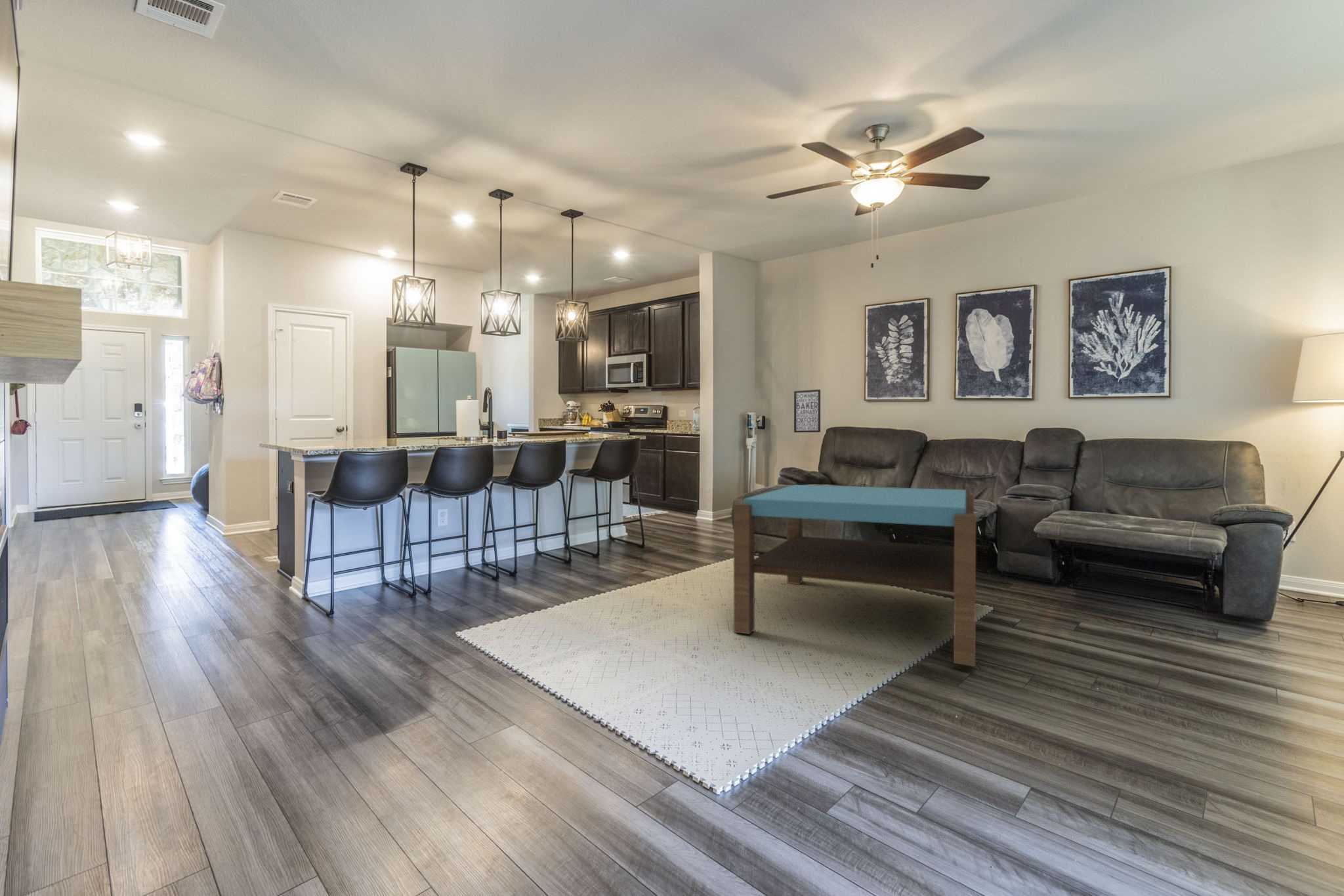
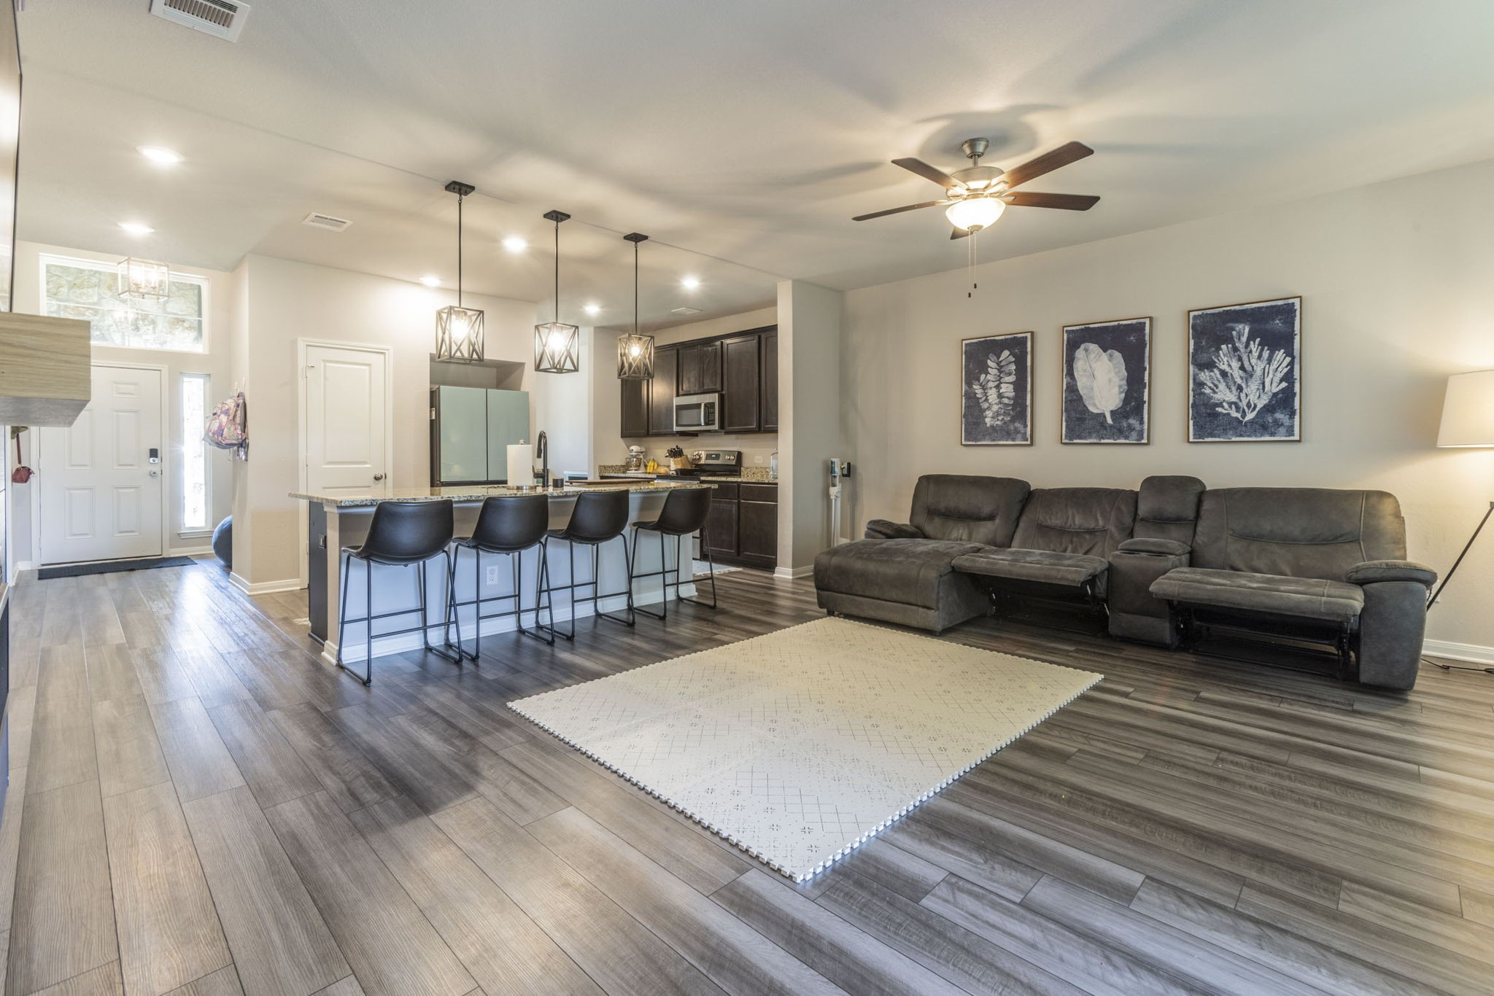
- coffee table (862, 556)
- wall art (807, 411)
